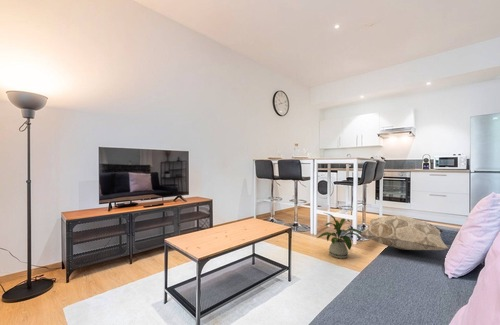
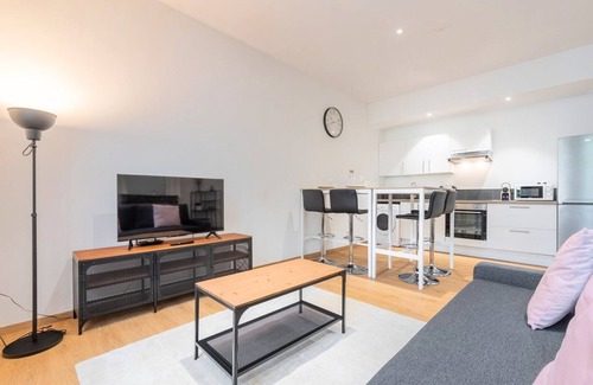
- house plant (340, 236)
- decorative pillow (402, 232)
